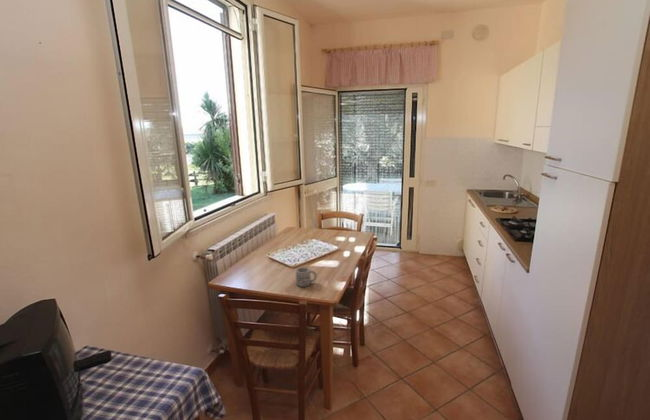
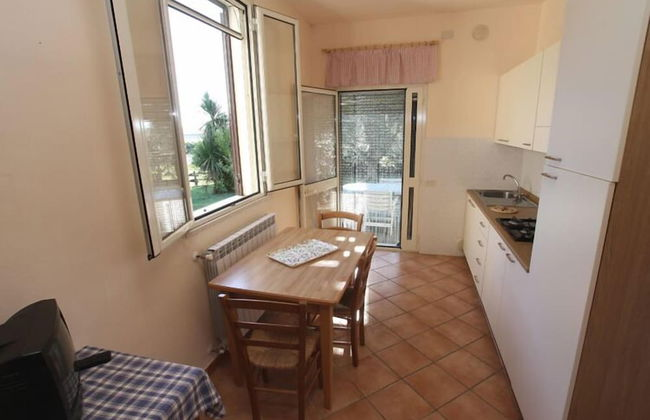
- mug (306, 276)
